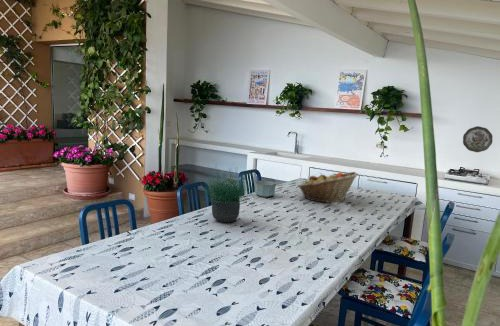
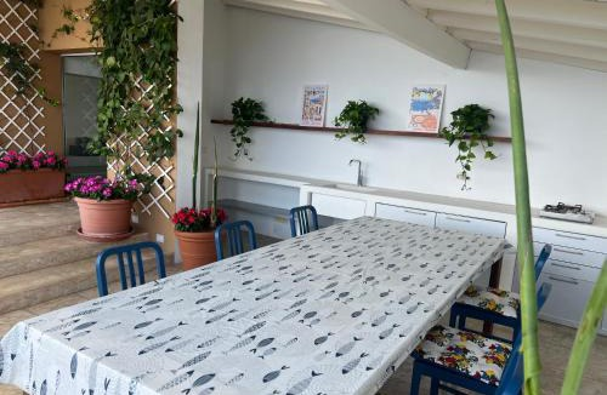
- bowl (265, 189)
- decorative plate (477, 139)
- potted plant (227, 189)
- fruit basket (328, 184)
